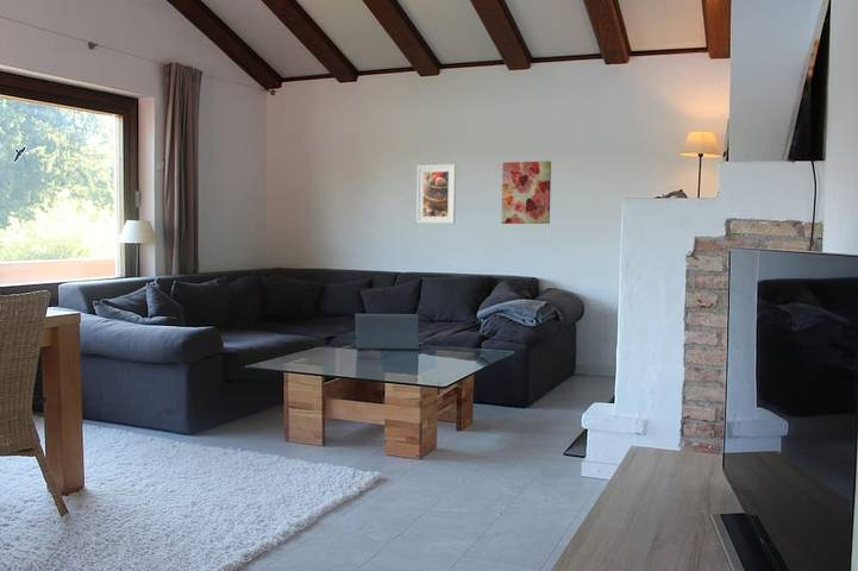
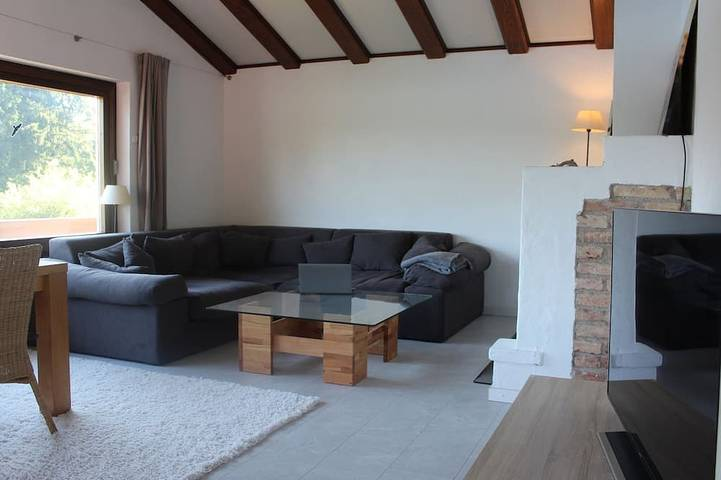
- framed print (436, 194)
- wall art (526, 193)
